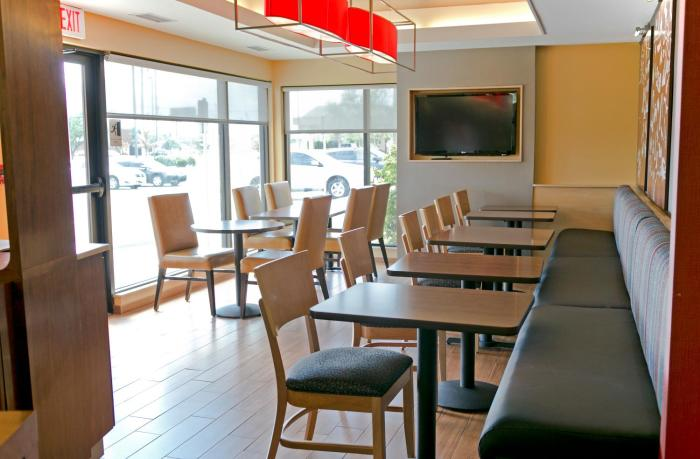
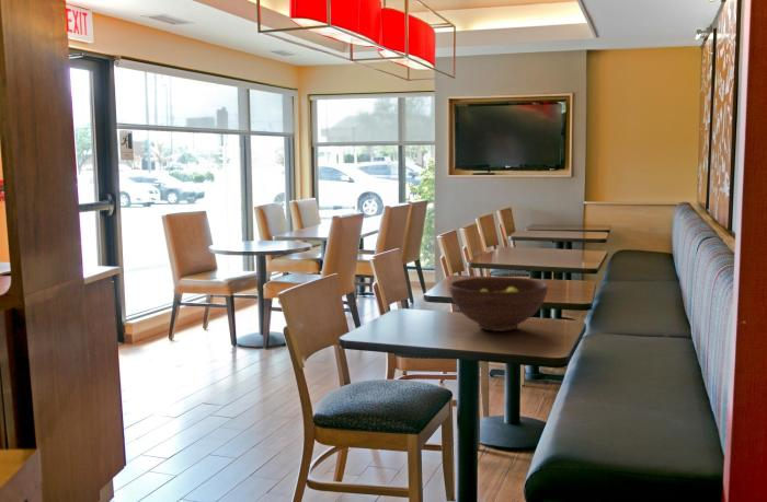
+ fruit bowl (497, 305)
